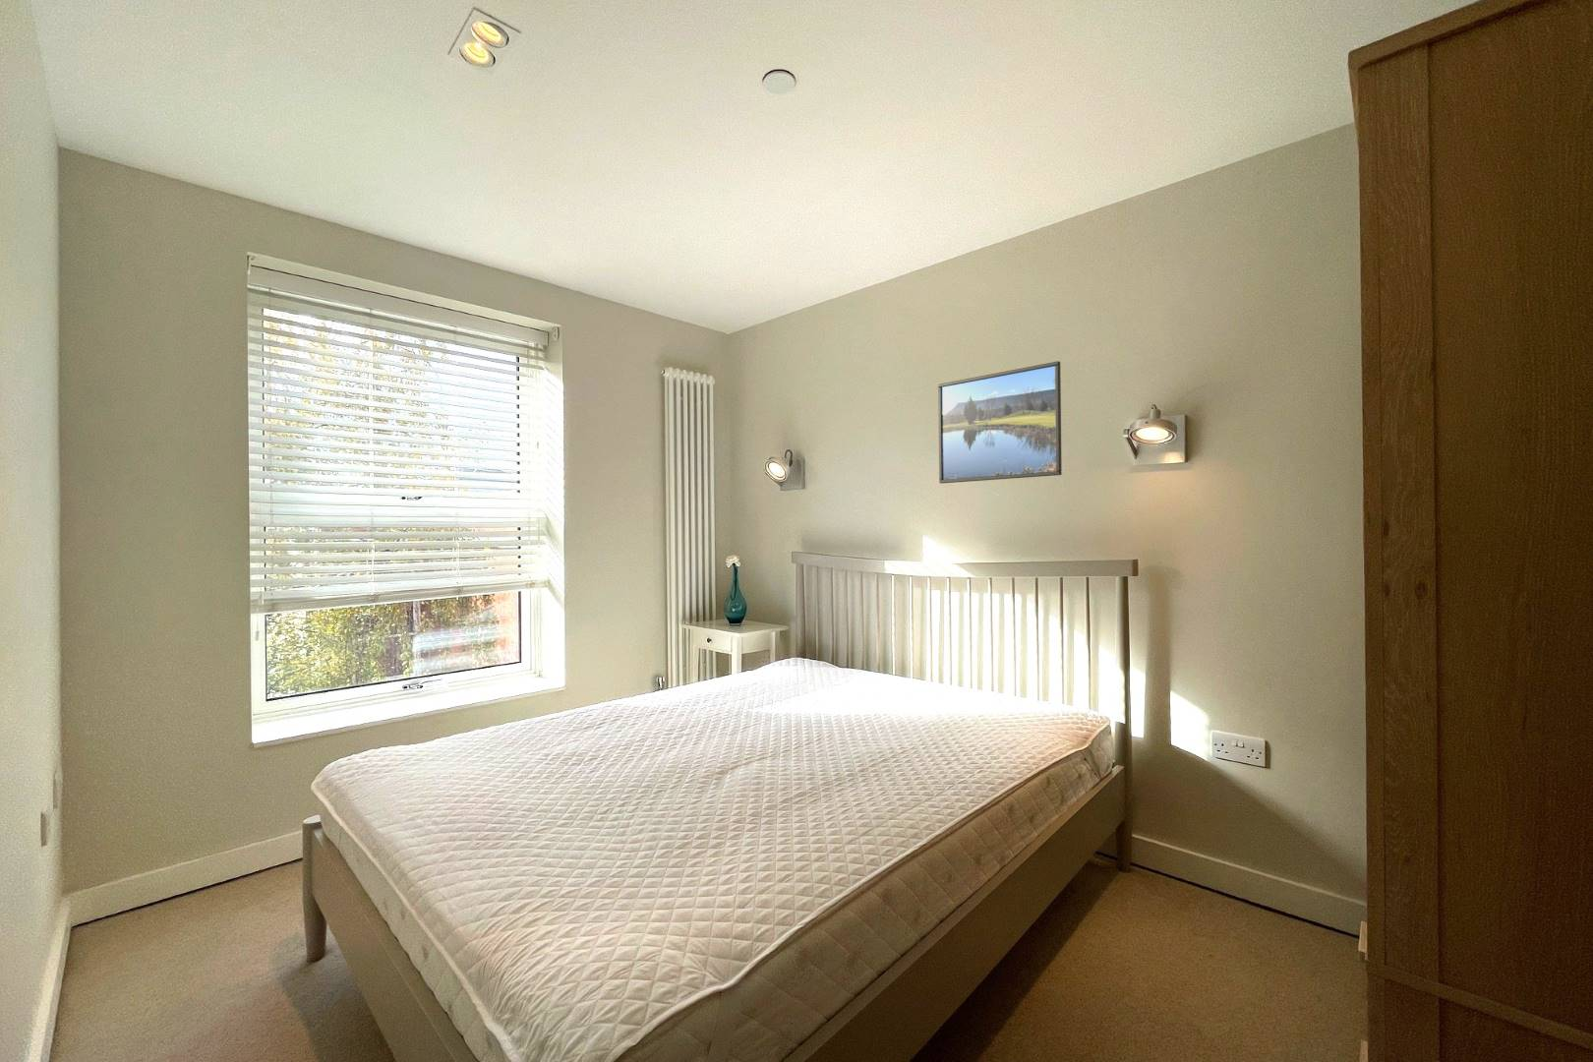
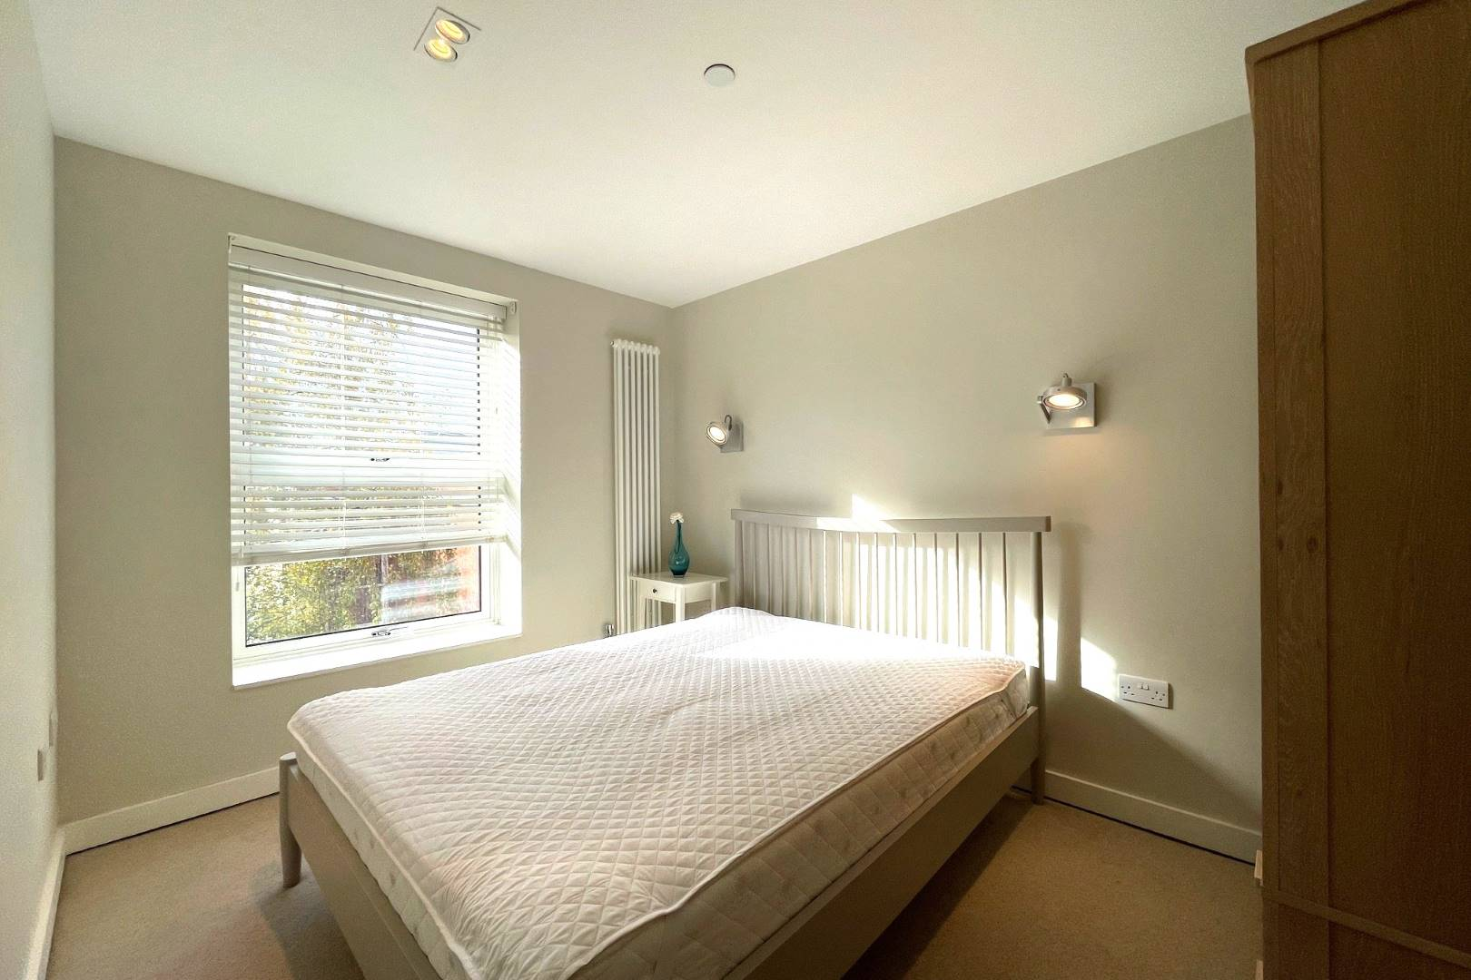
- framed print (996, 426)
